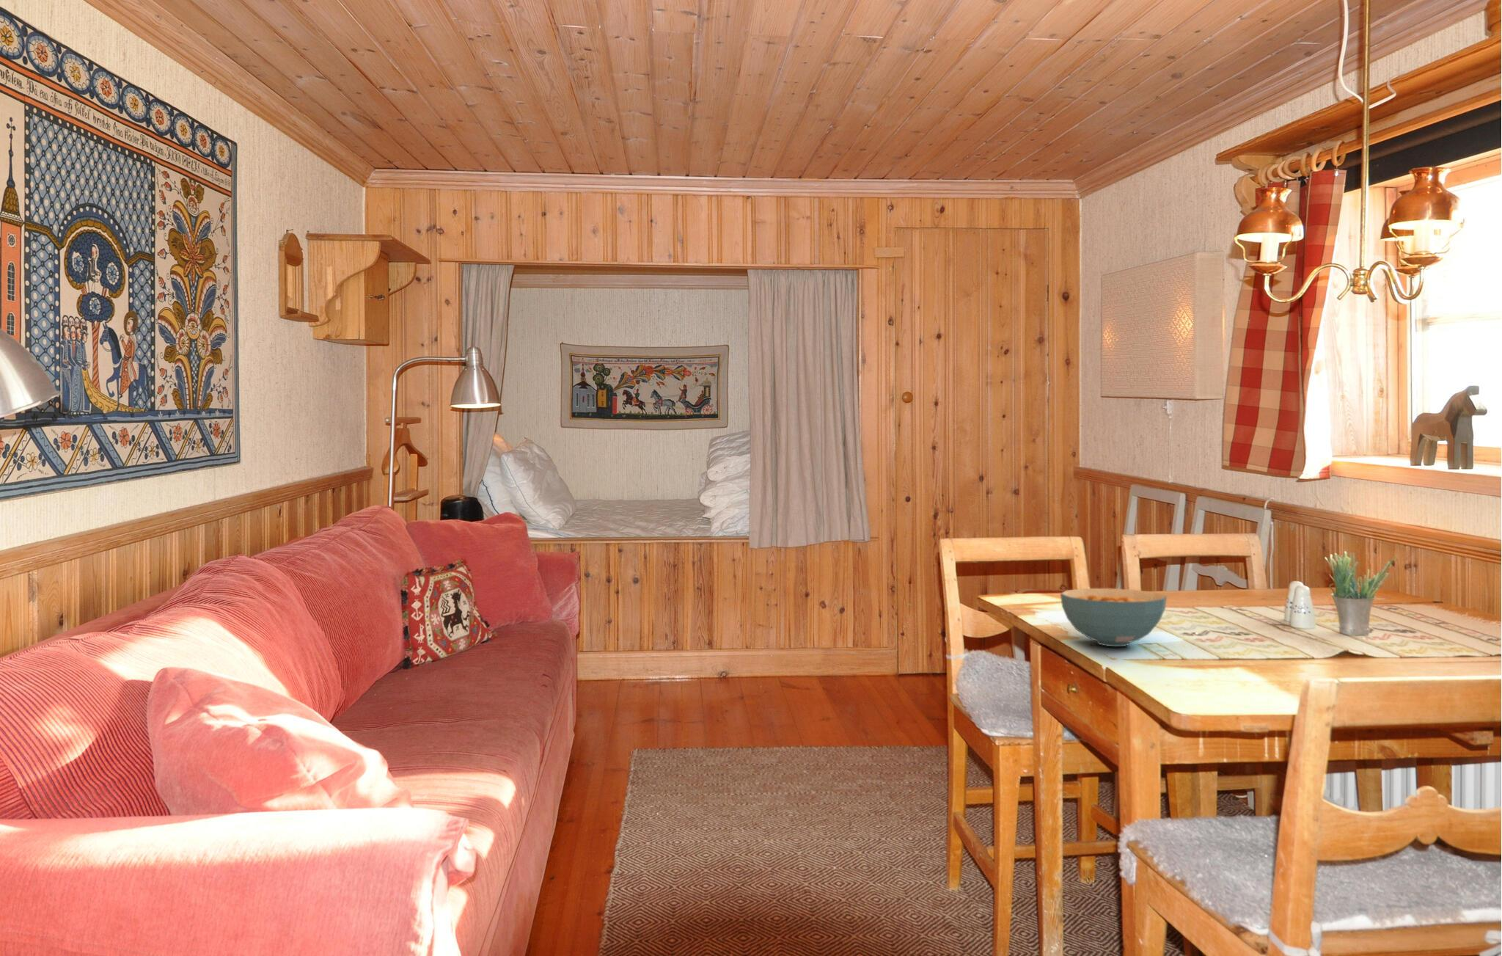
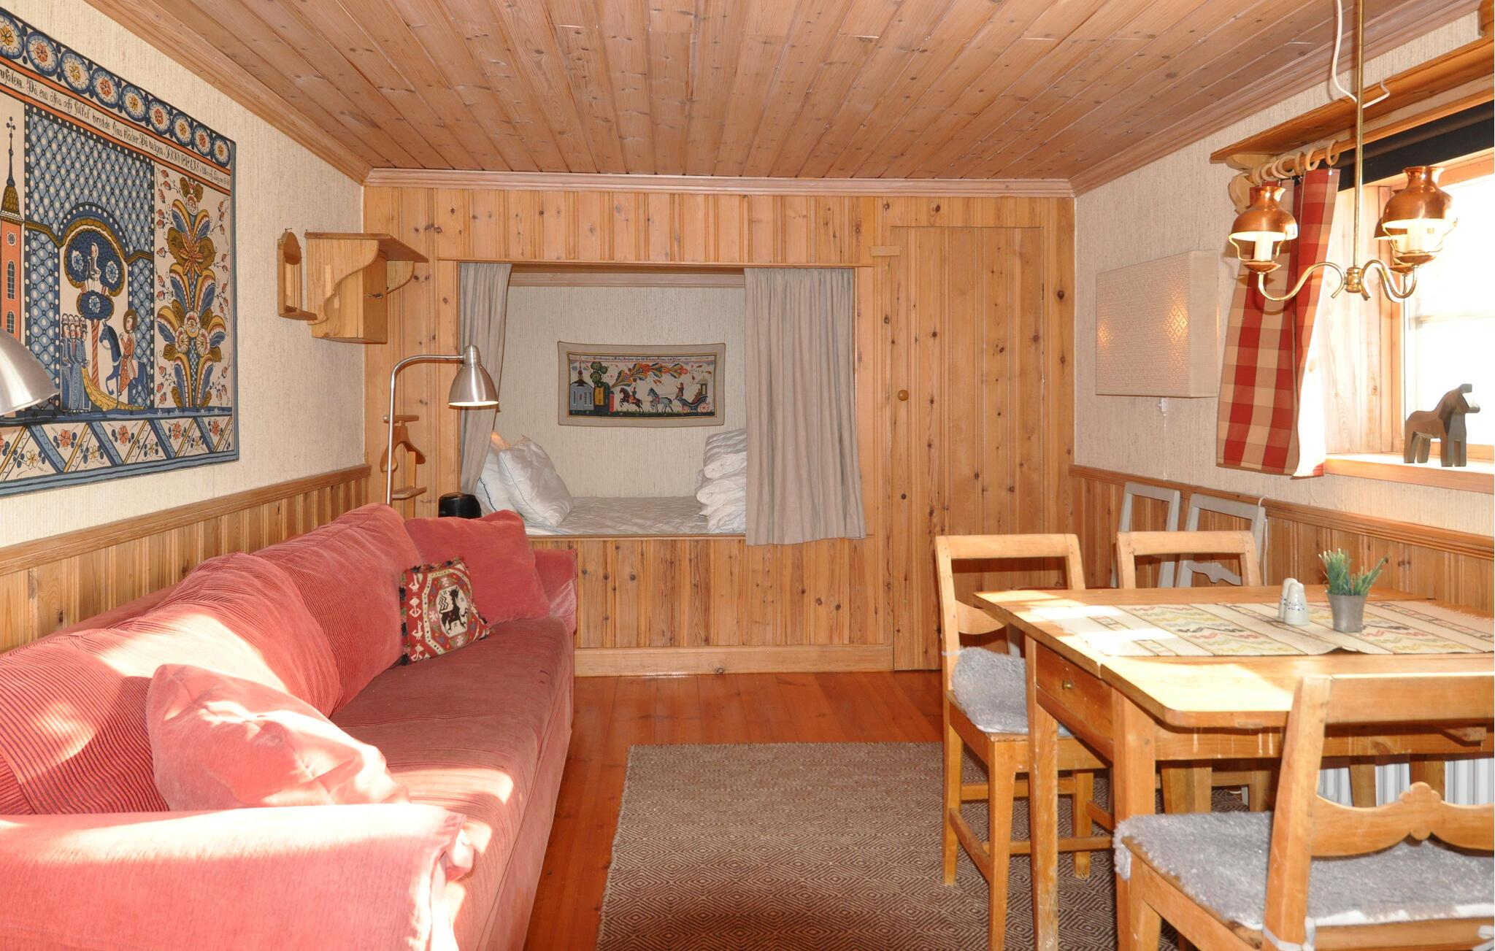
- cereal bowl (1112, 619)
